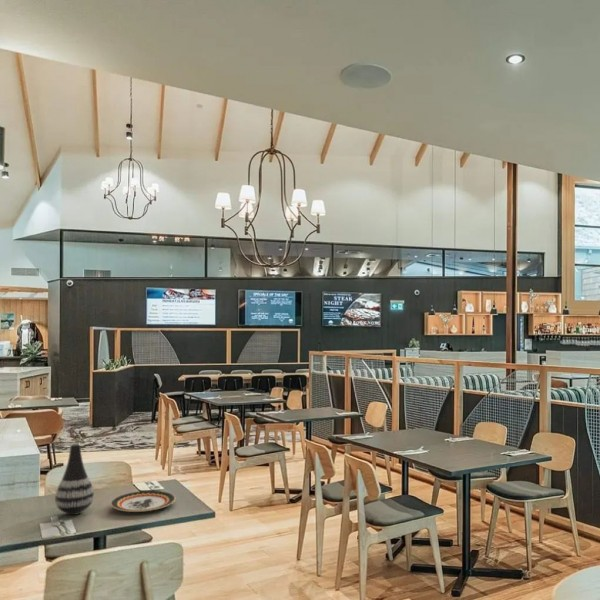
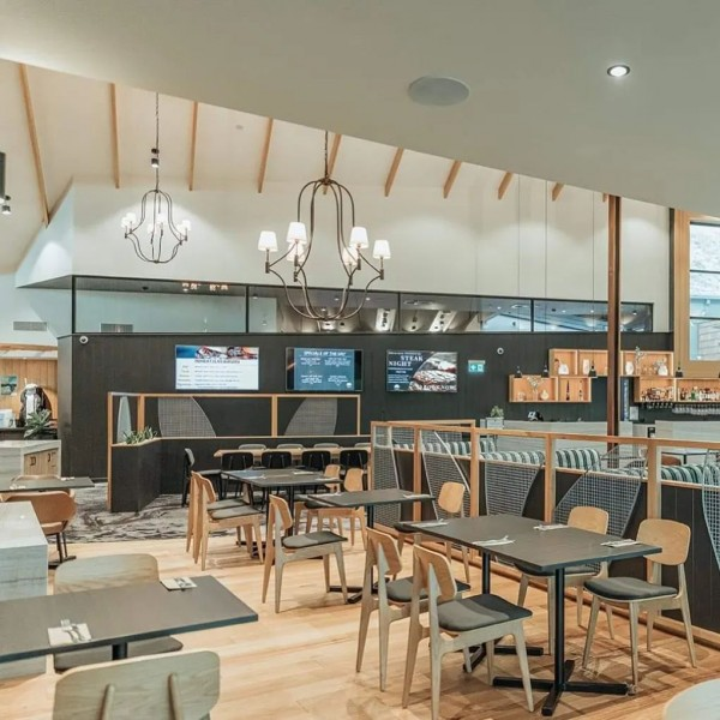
- plate (143, 502)
- vase (74, 478)
